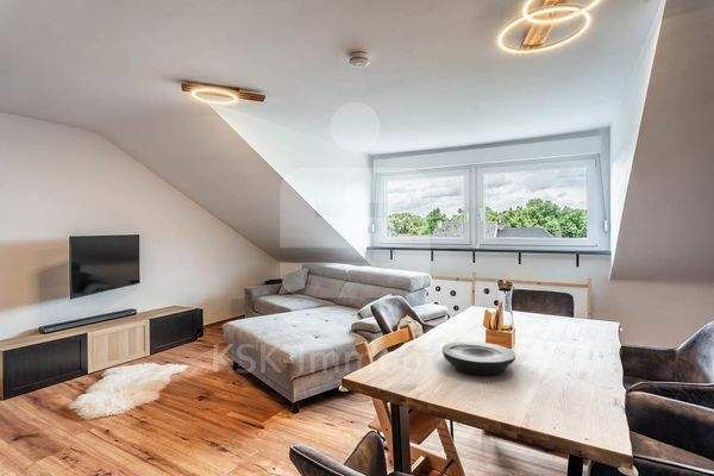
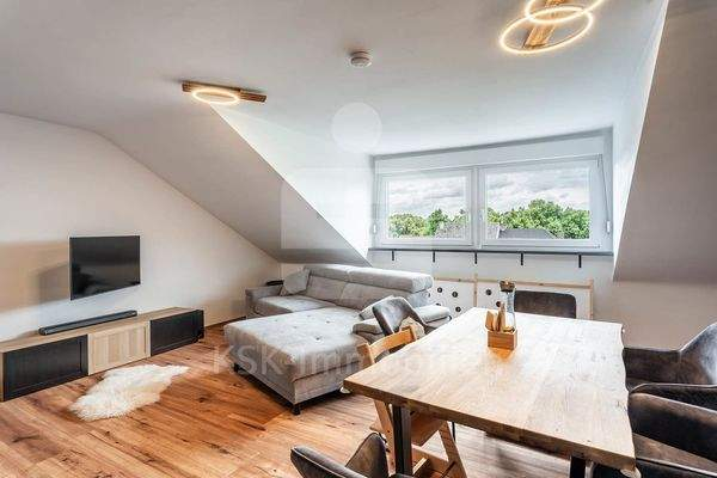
- plate (477, 358)
